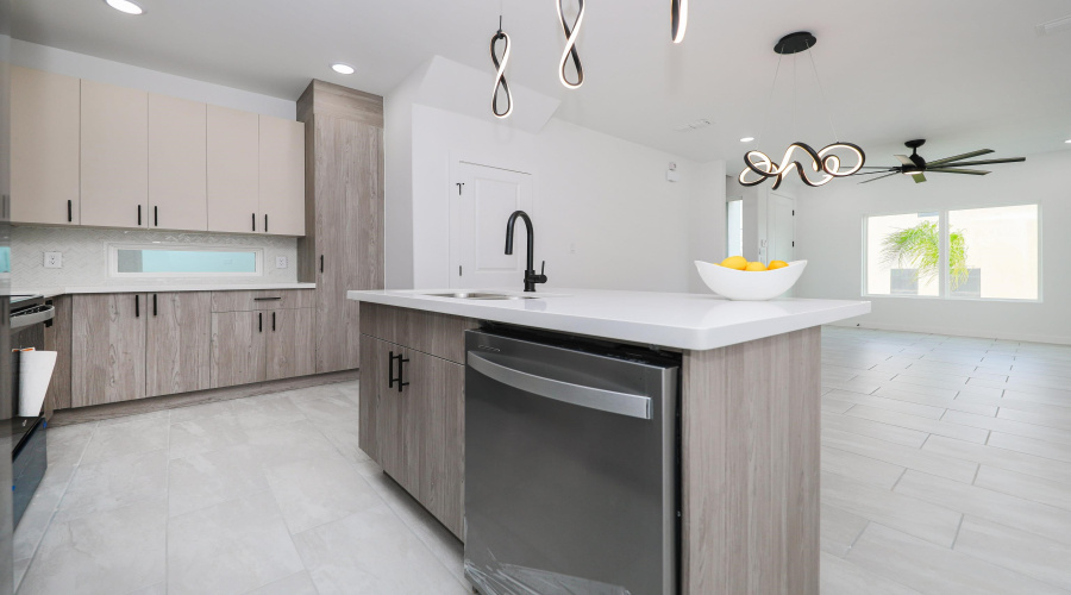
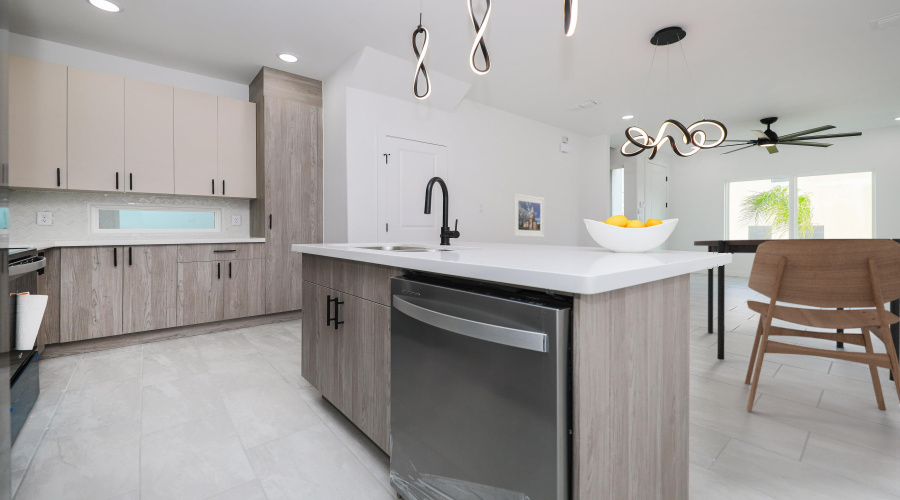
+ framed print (529, 216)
+ dining table (755, 252)
+ dining chair (816, 325)
